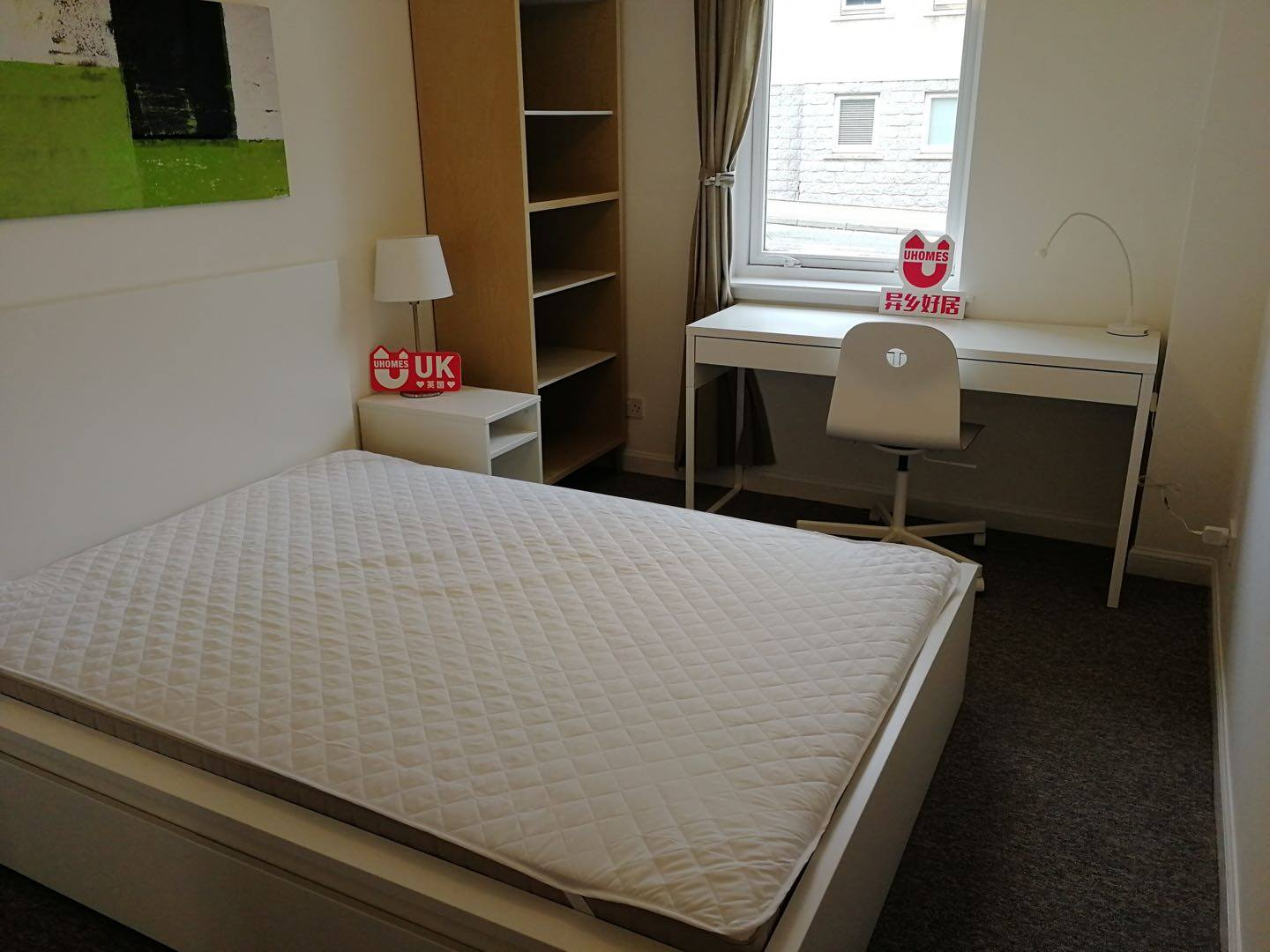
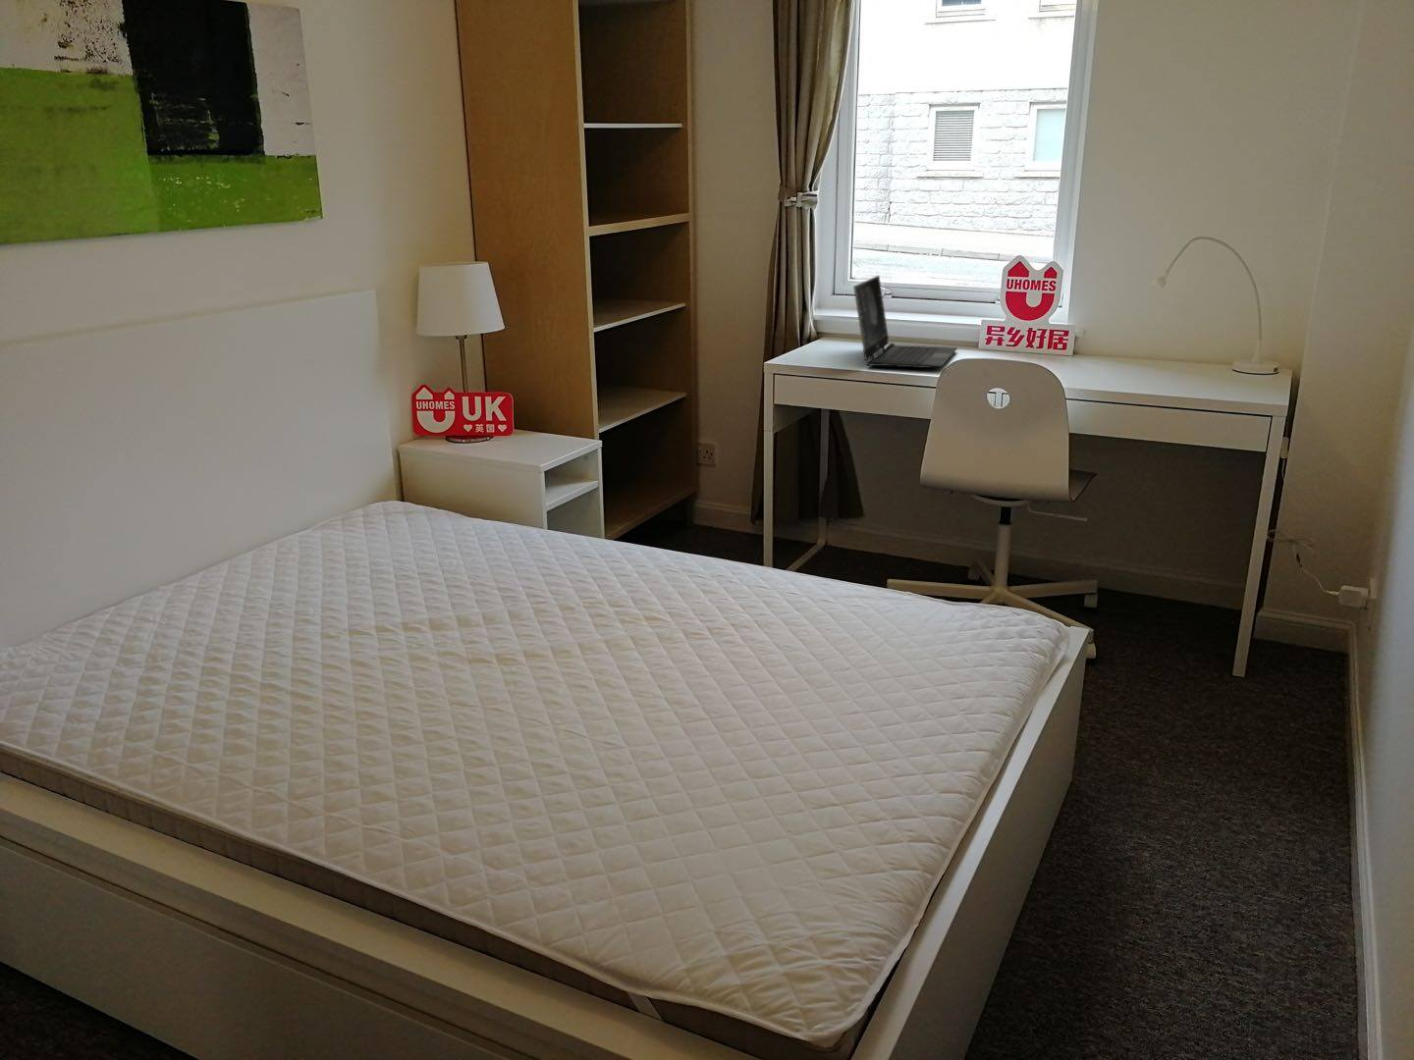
+ laptop (886, 322)
